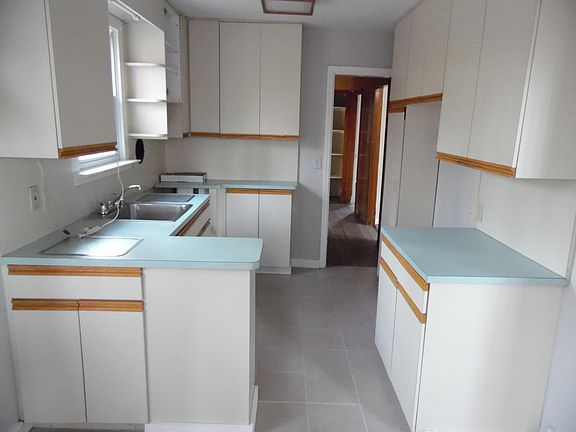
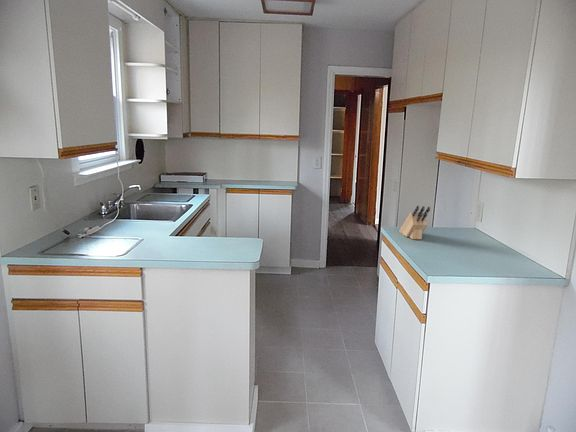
+ knife block (415, 220)
